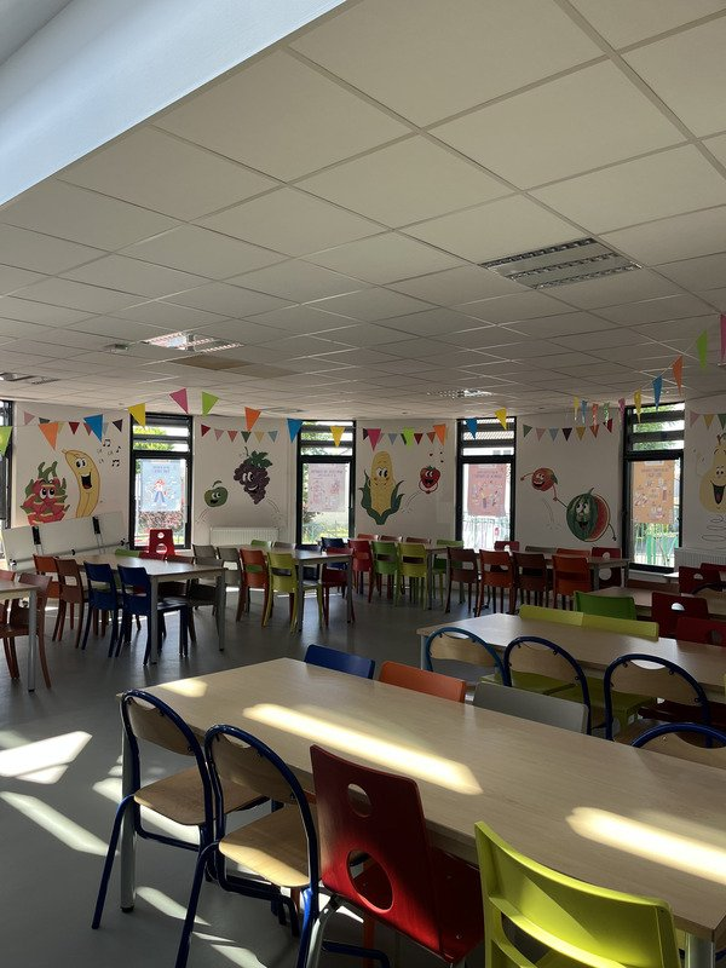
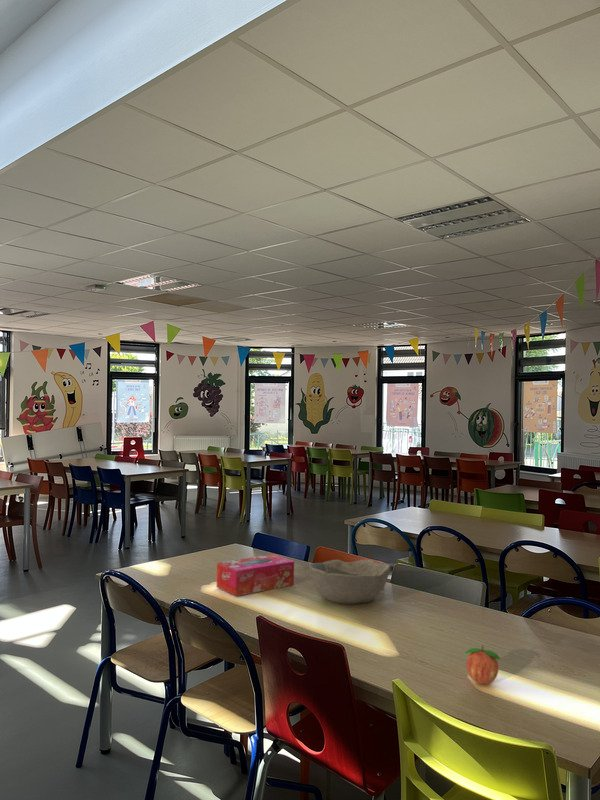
+ fruit (482, 663)
+ tissue box (255, 574)
+ bowl (348, 580)
